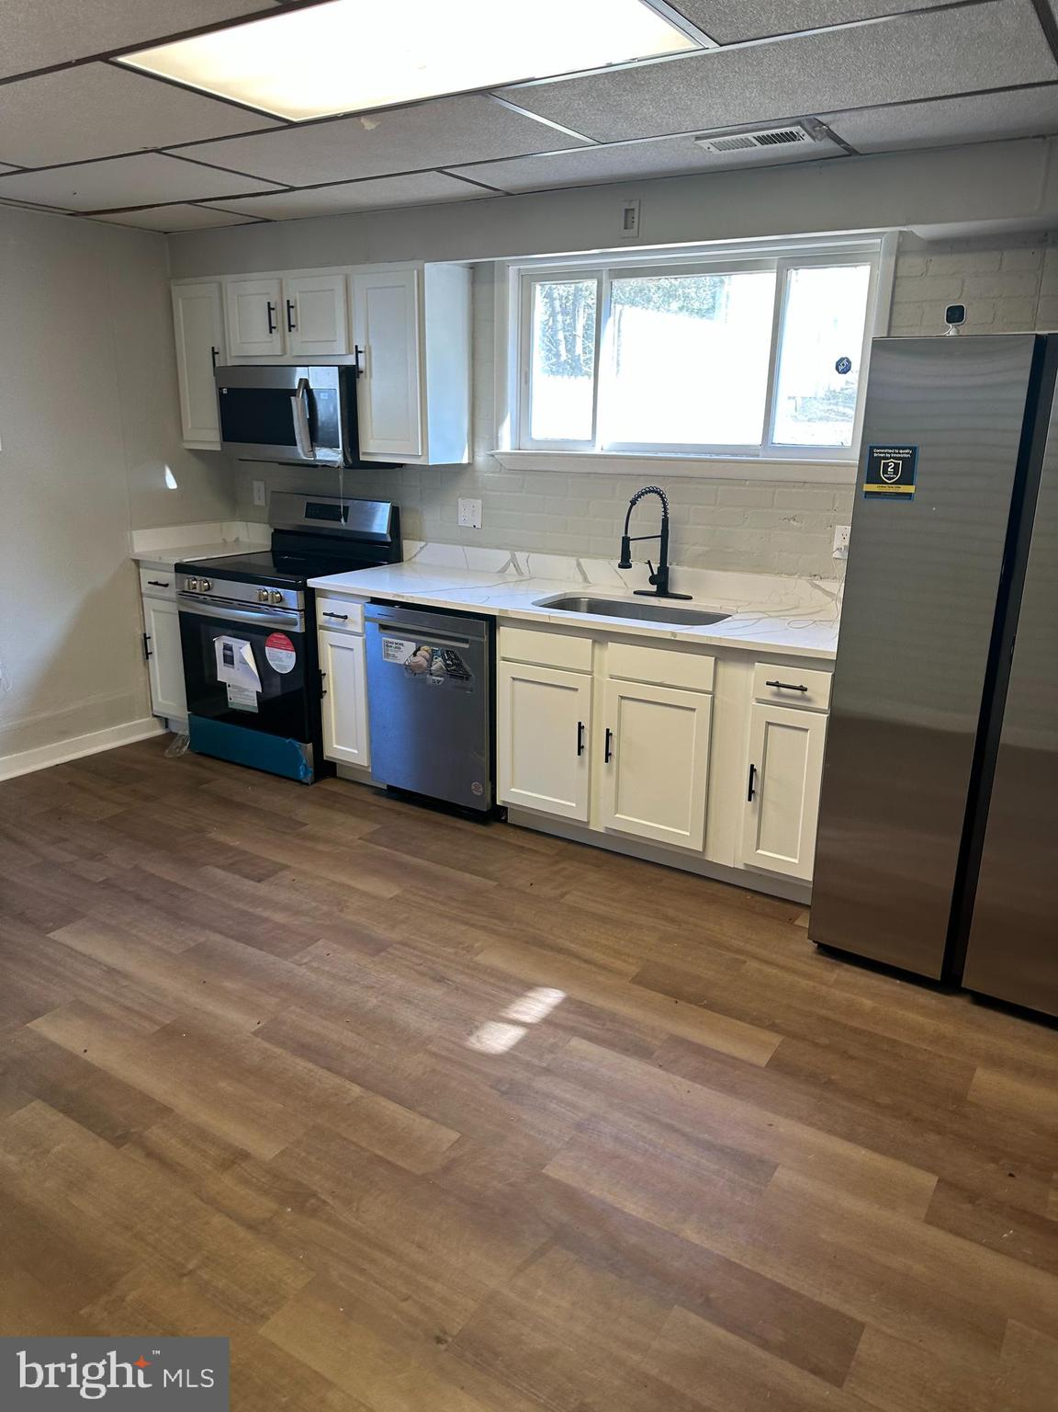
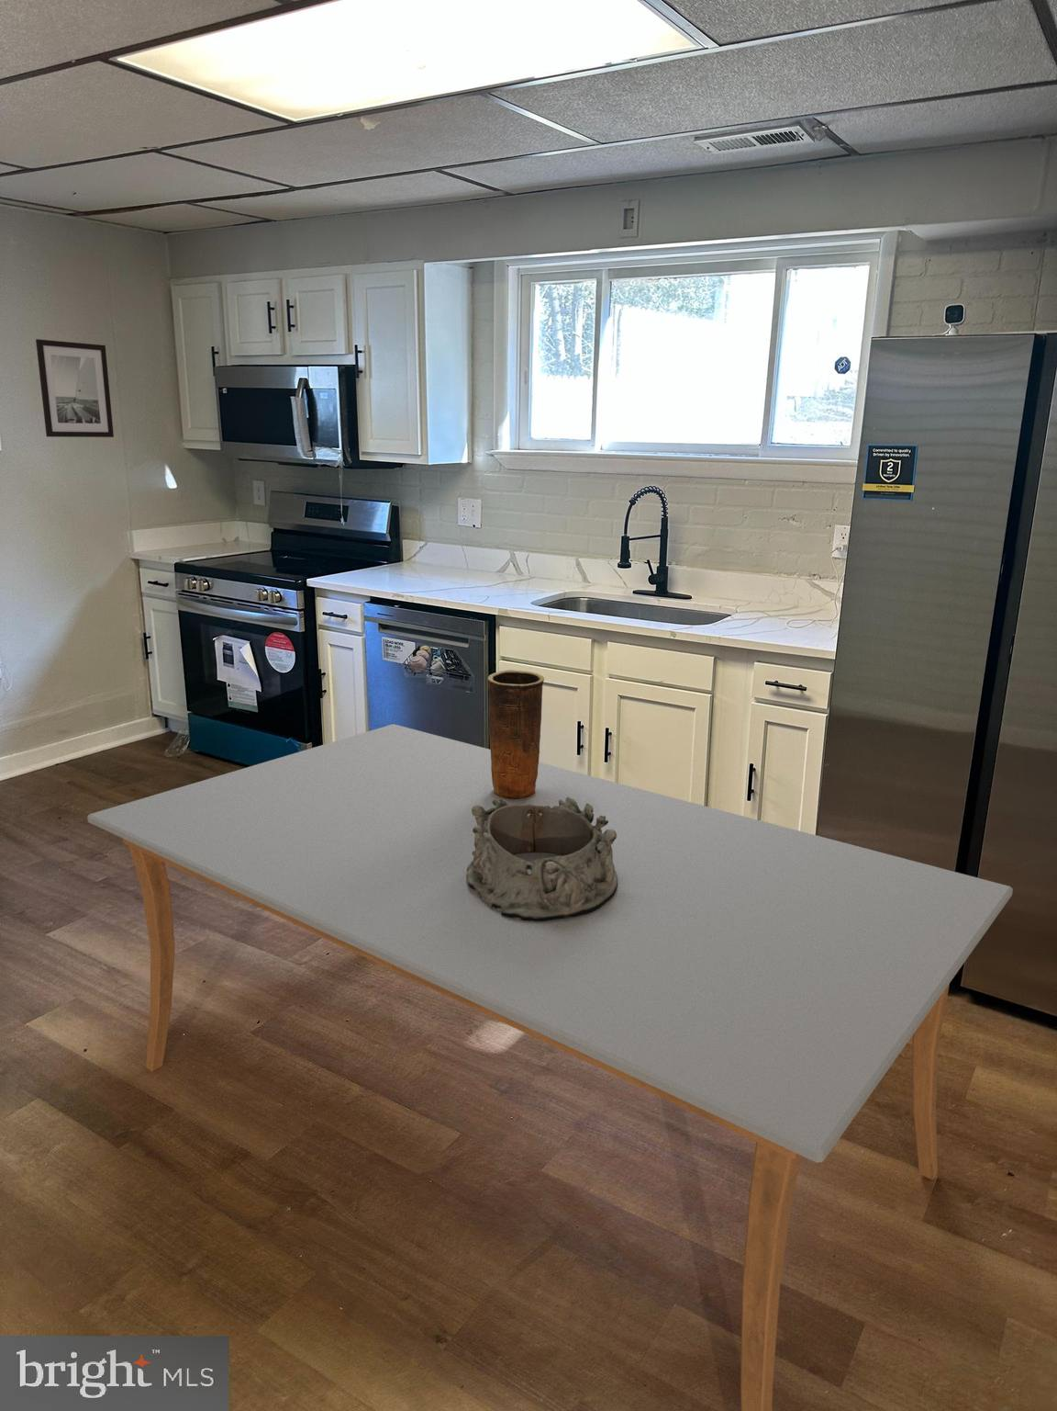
+ vase (515, 734)
+ dining table (515, 988)
+ wall art (77, 390)
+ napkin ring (542, 849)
